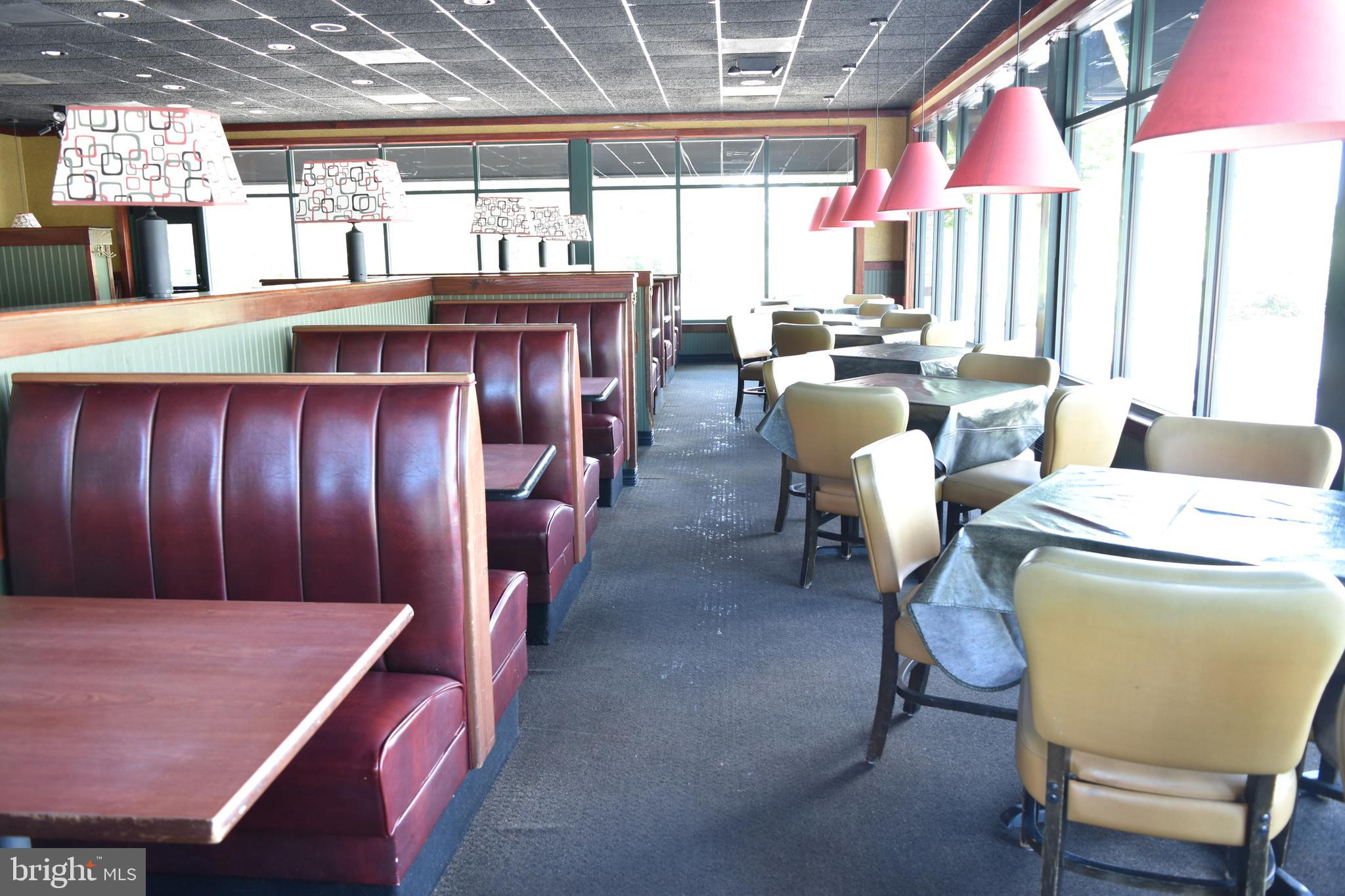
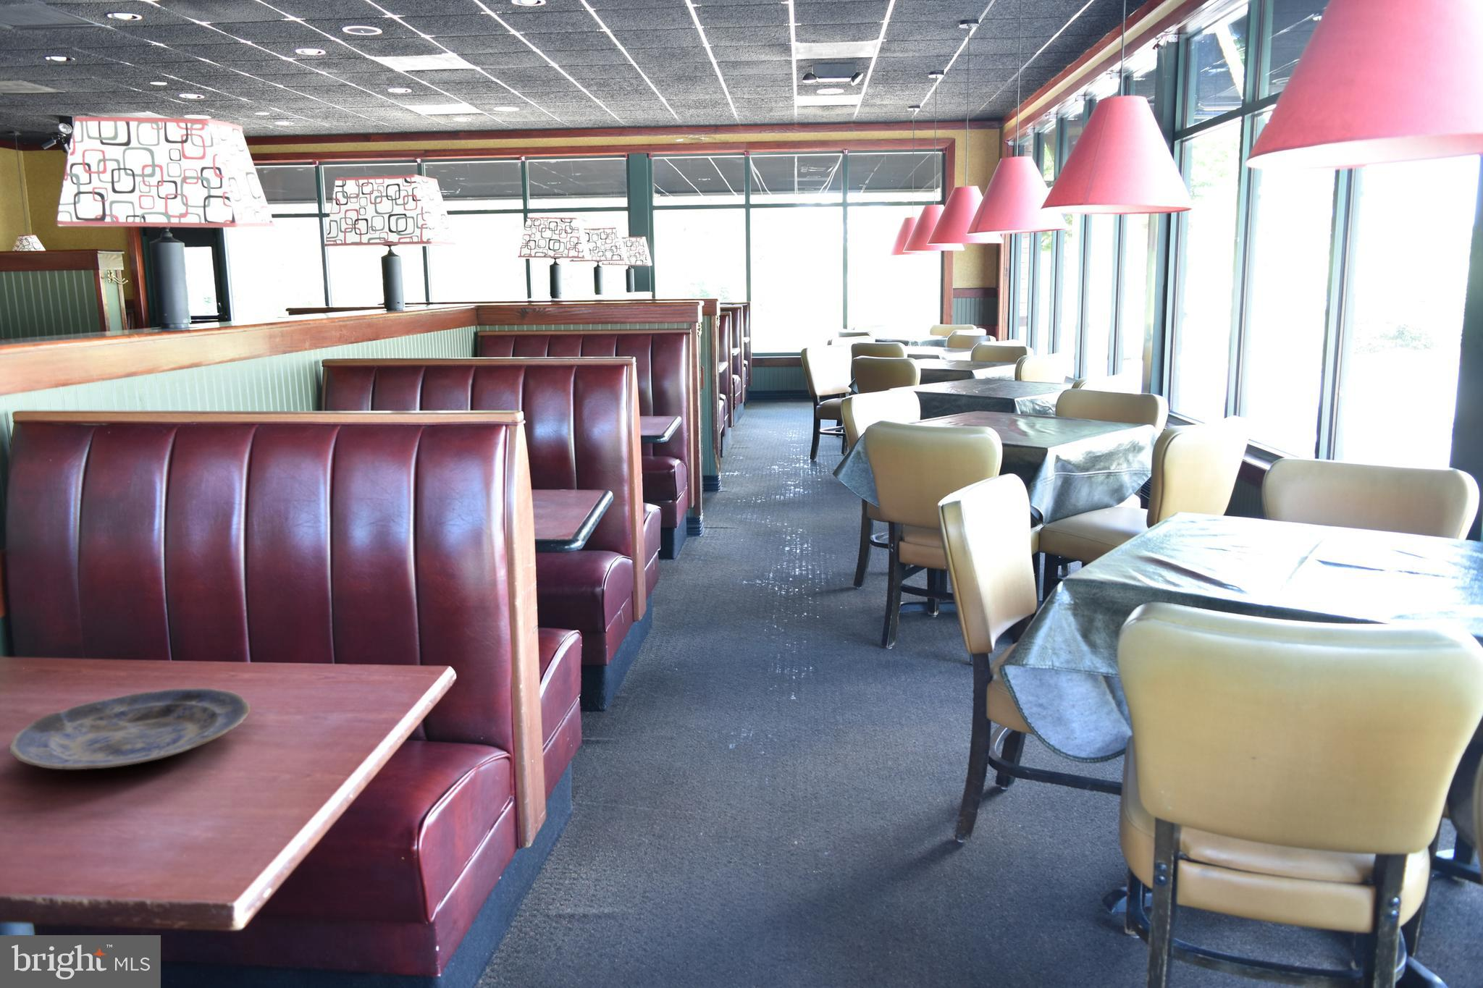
+ plate (136, 731)
